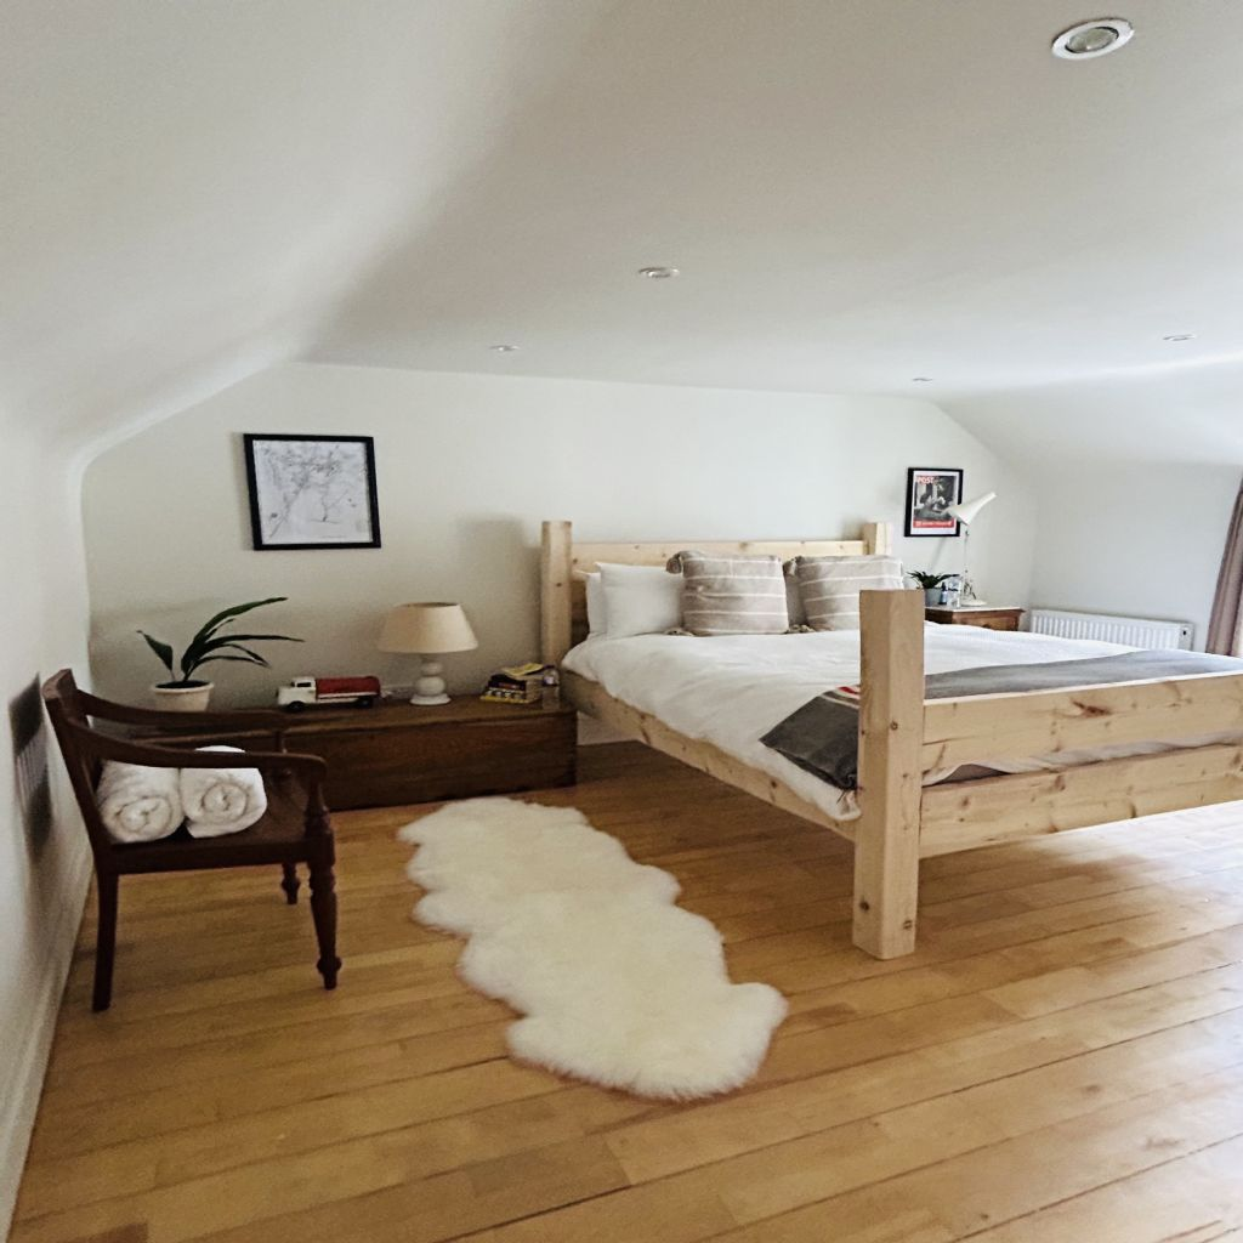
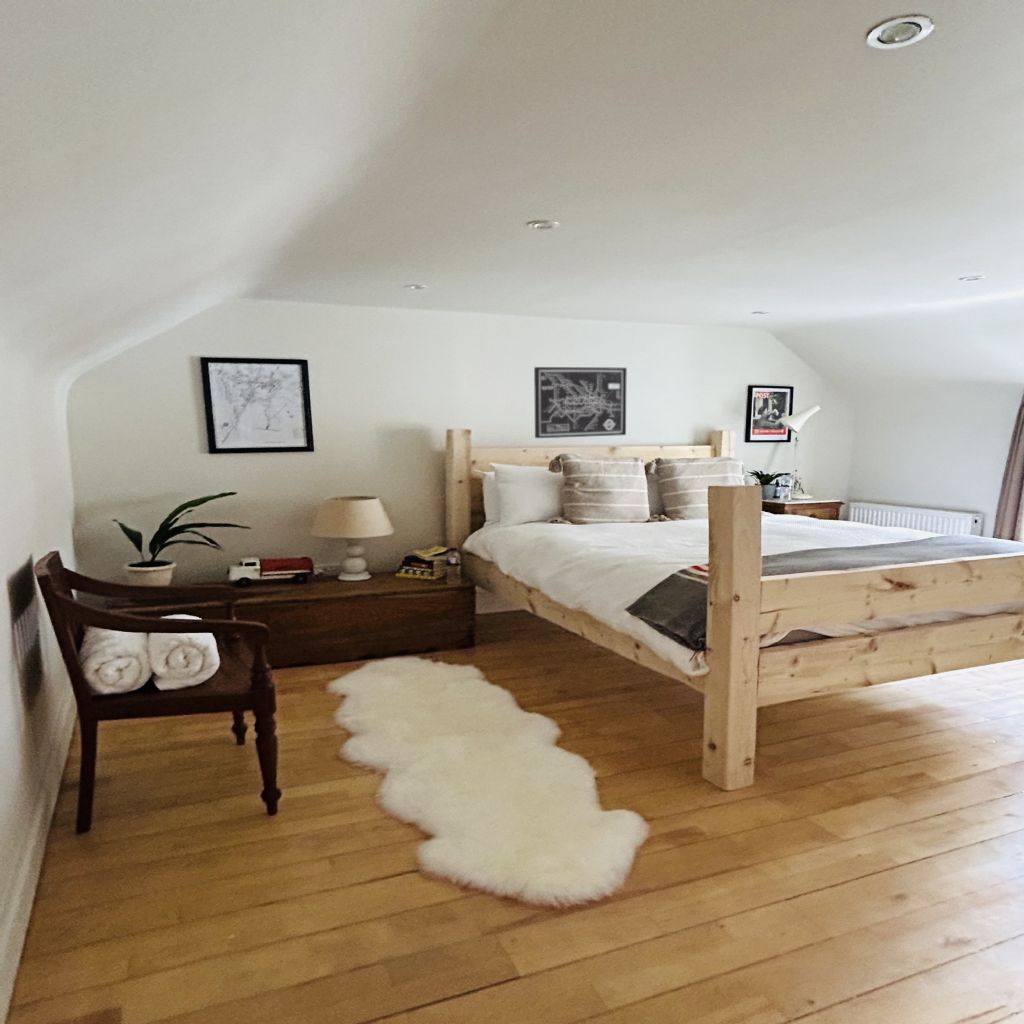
+ wall art (581, 402)
